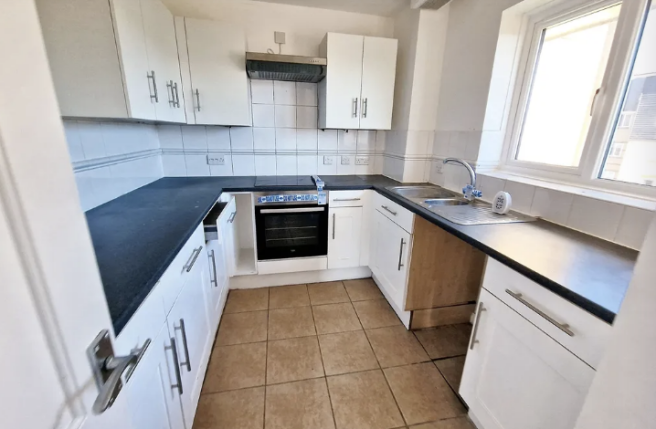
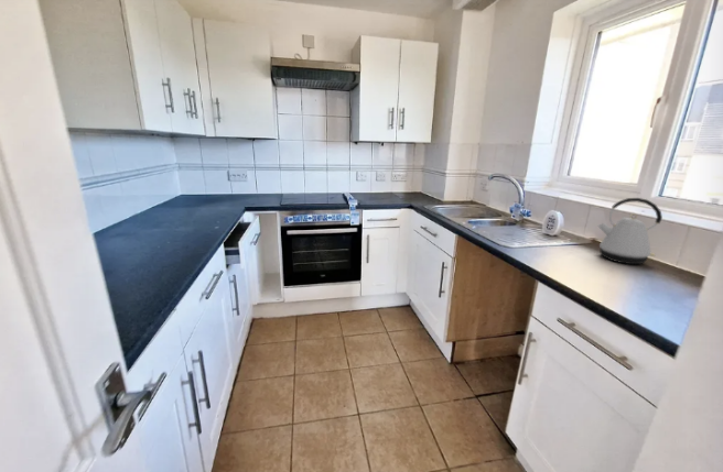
+ kettle (627, 229)
